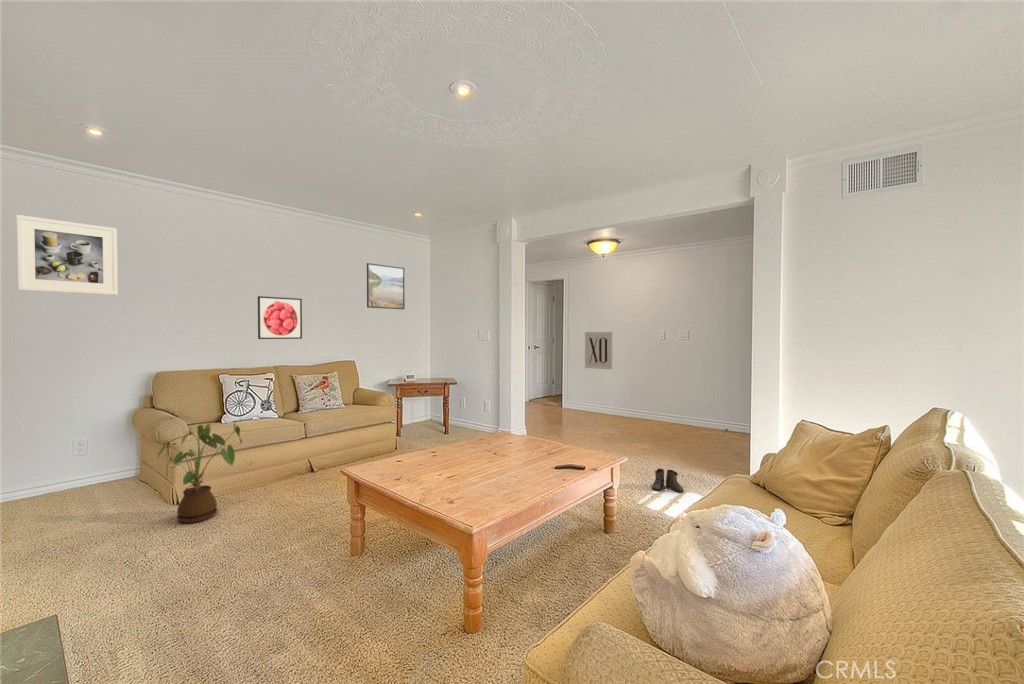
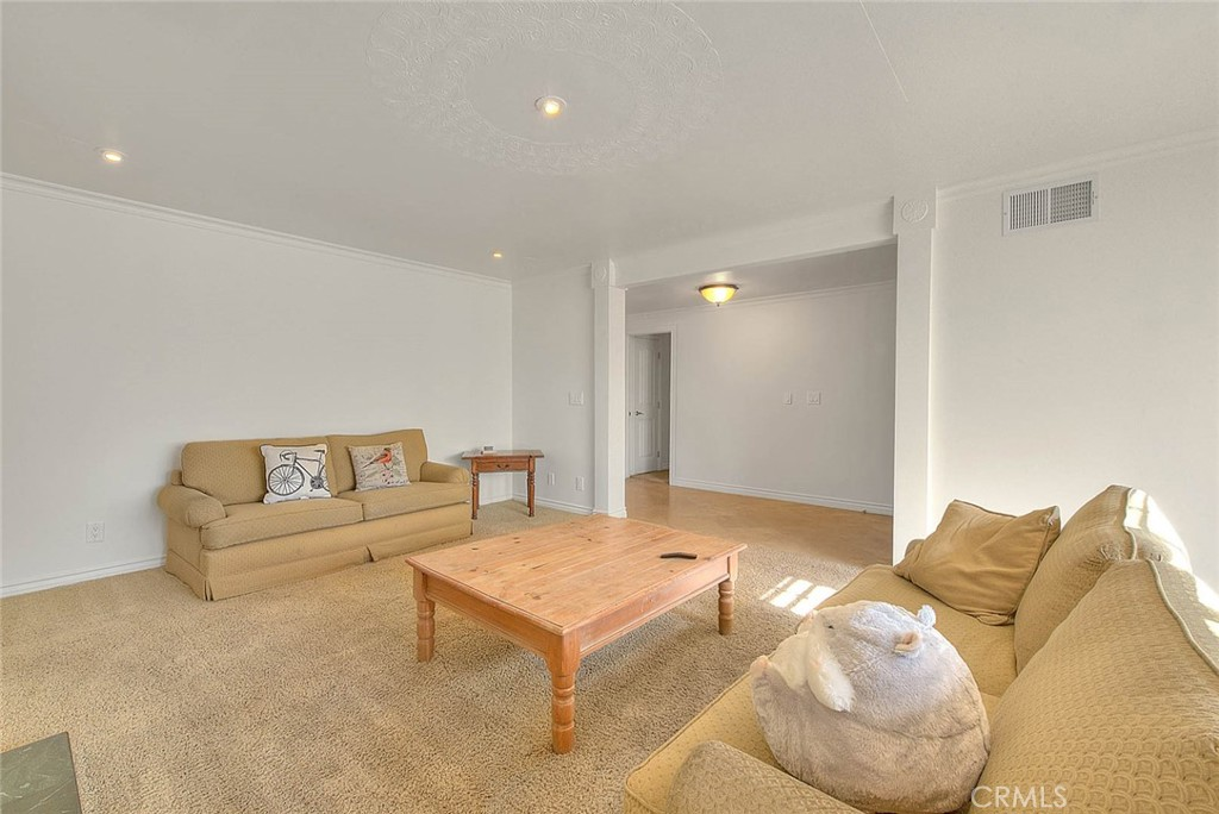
- house plant (203, 472)
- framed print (386, 287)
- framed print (280, 318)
- wall art (598, 350)
- boots (666, 479)
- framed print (70, 257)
